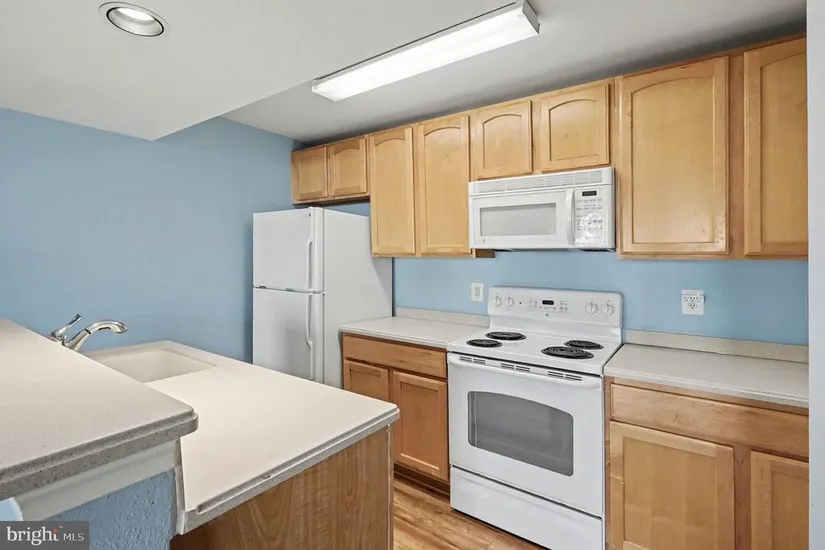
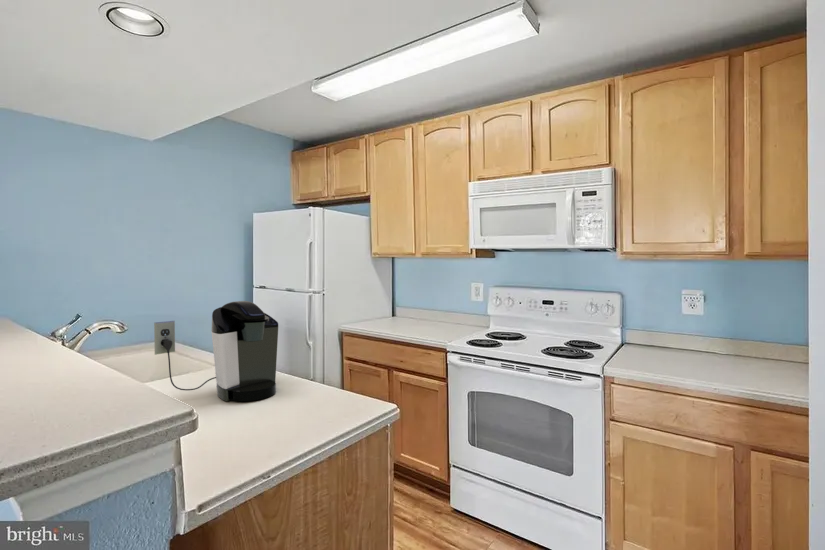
+ coffee maker (226, 349)
